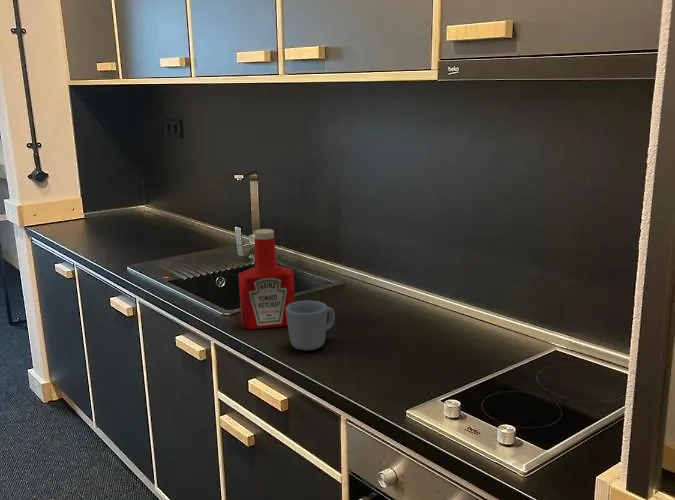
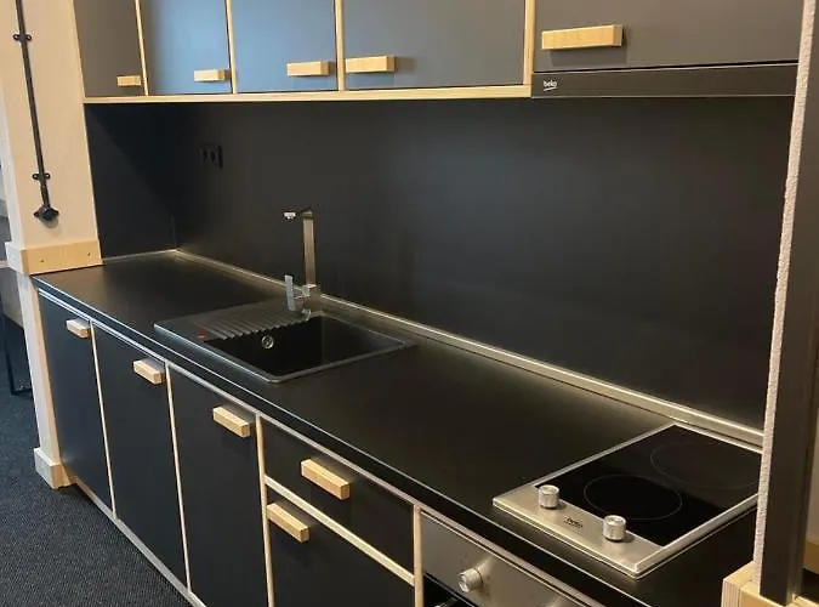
- soap bottle (266, 278)
- mug (312, 324)
